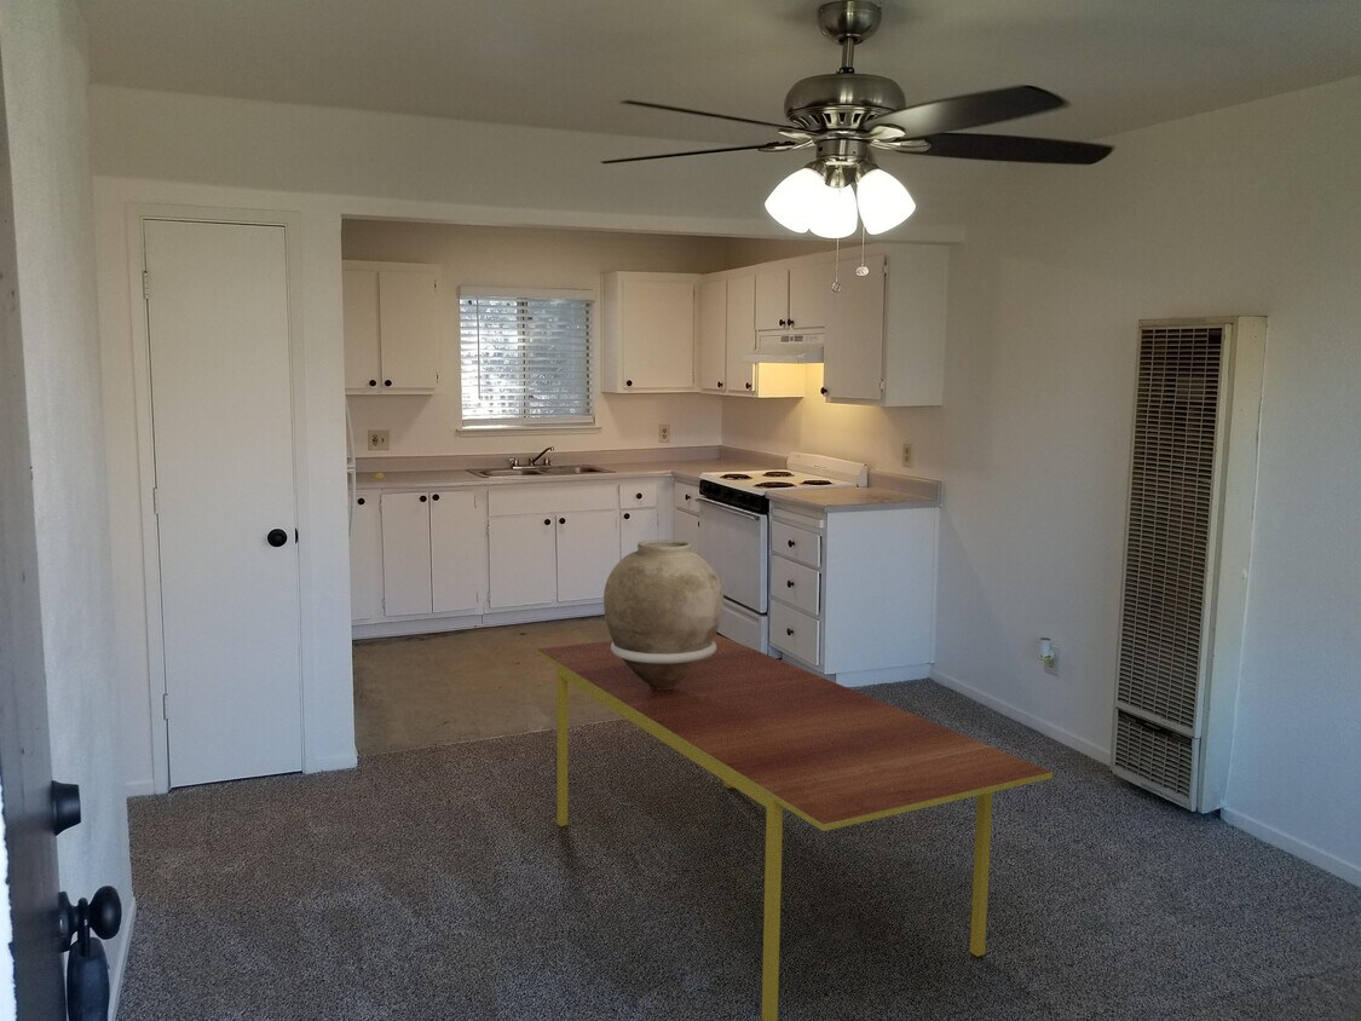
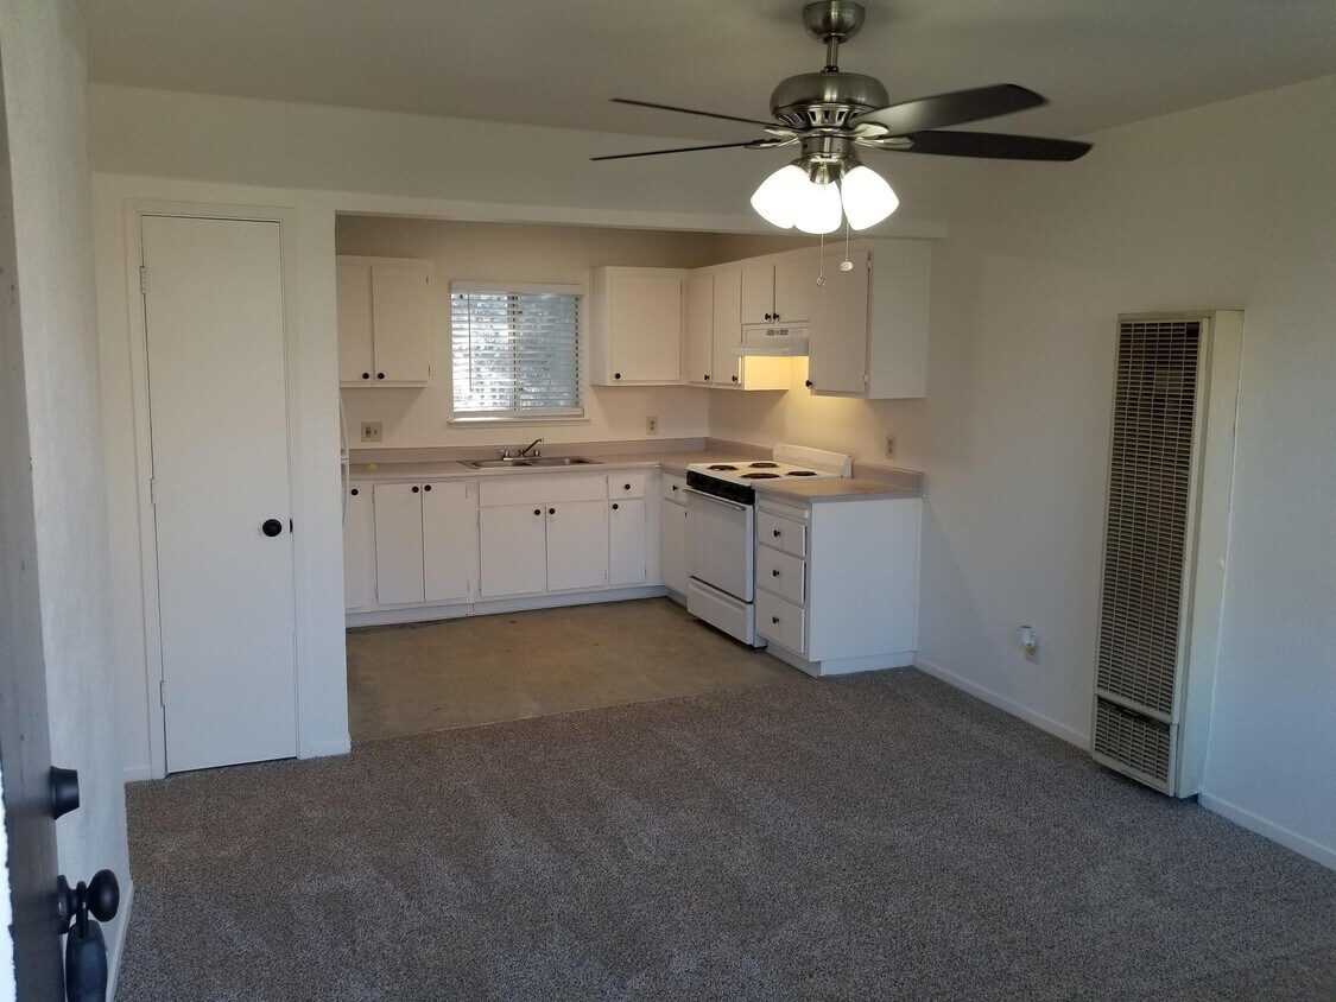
- dining table (746, 791)
- vase (663, 615)
